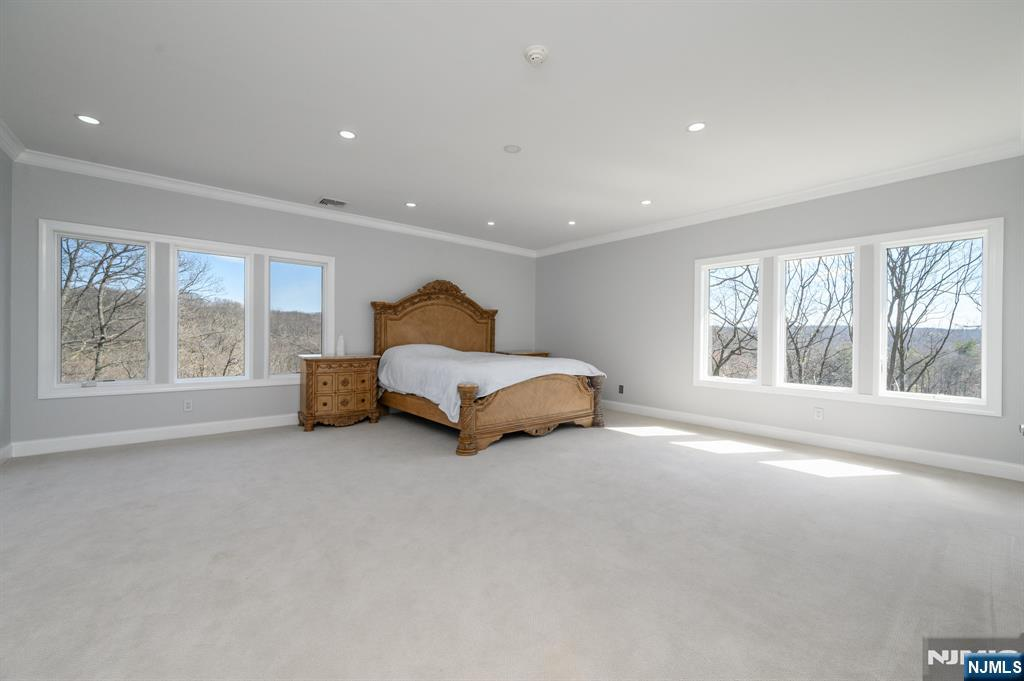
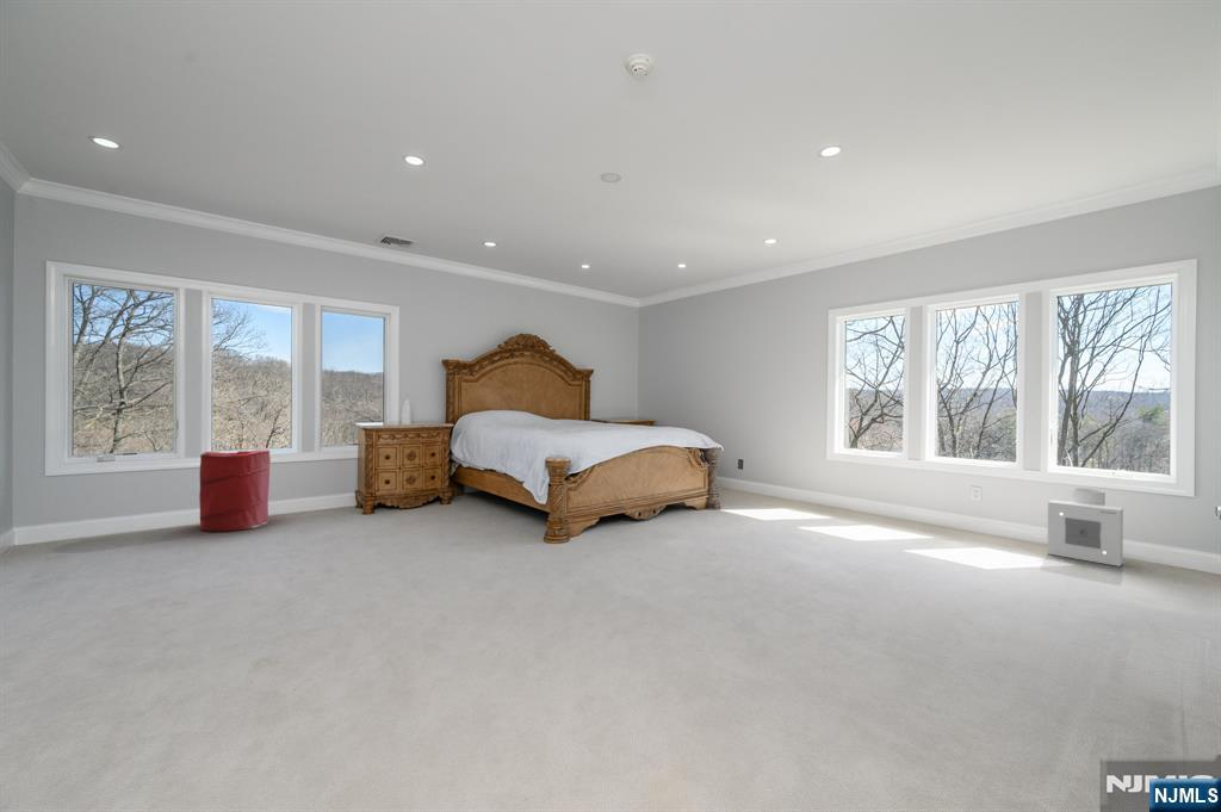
+ air purifier (1087, 522)
+ laundry hamper (235, 486)
